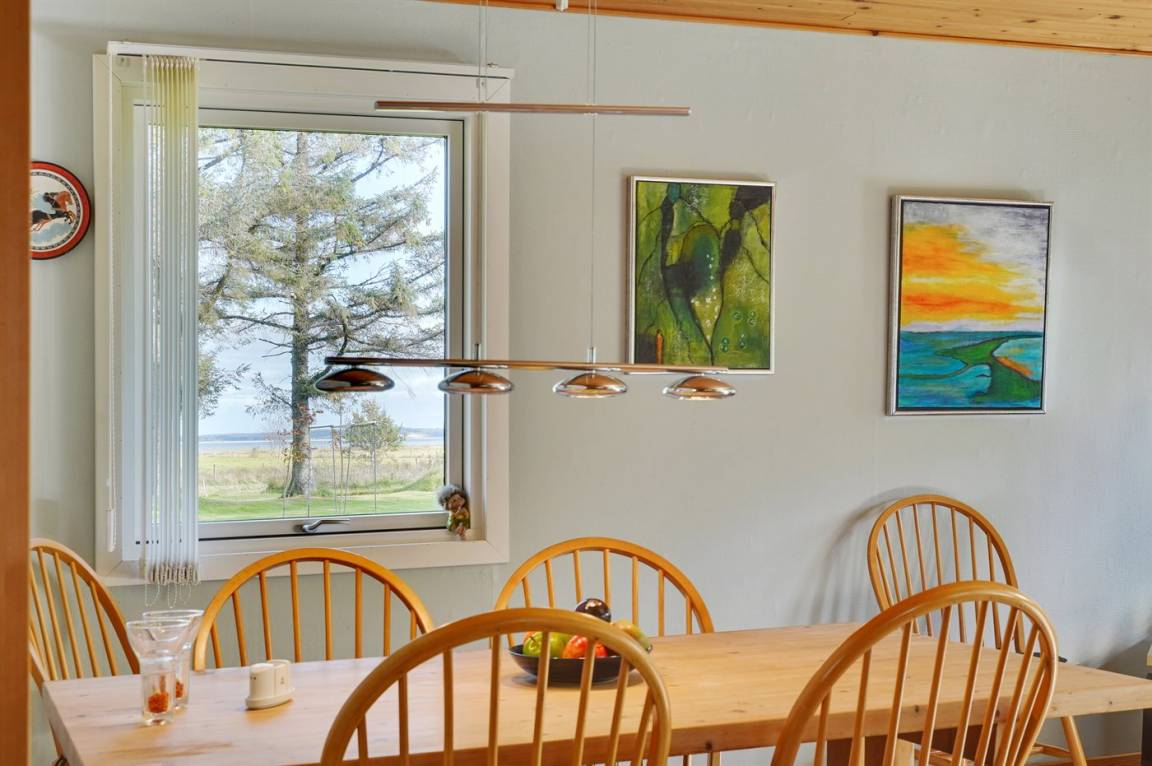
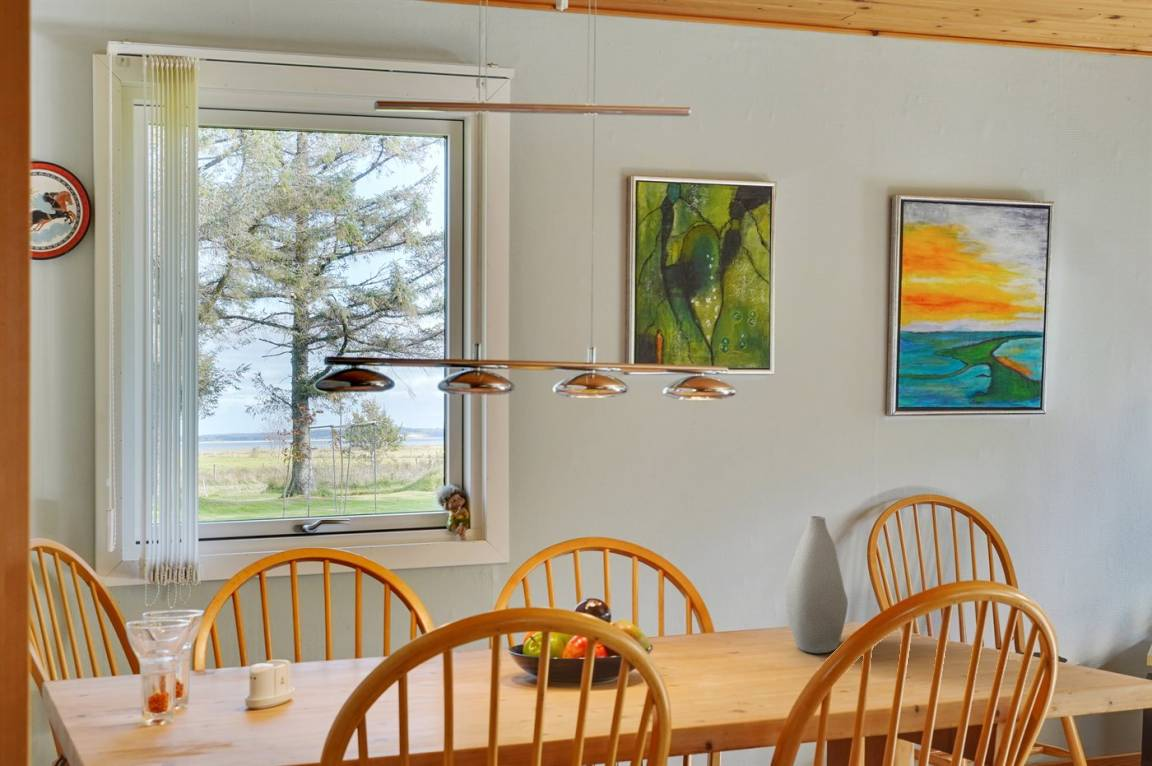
+ vase (817, 581)
